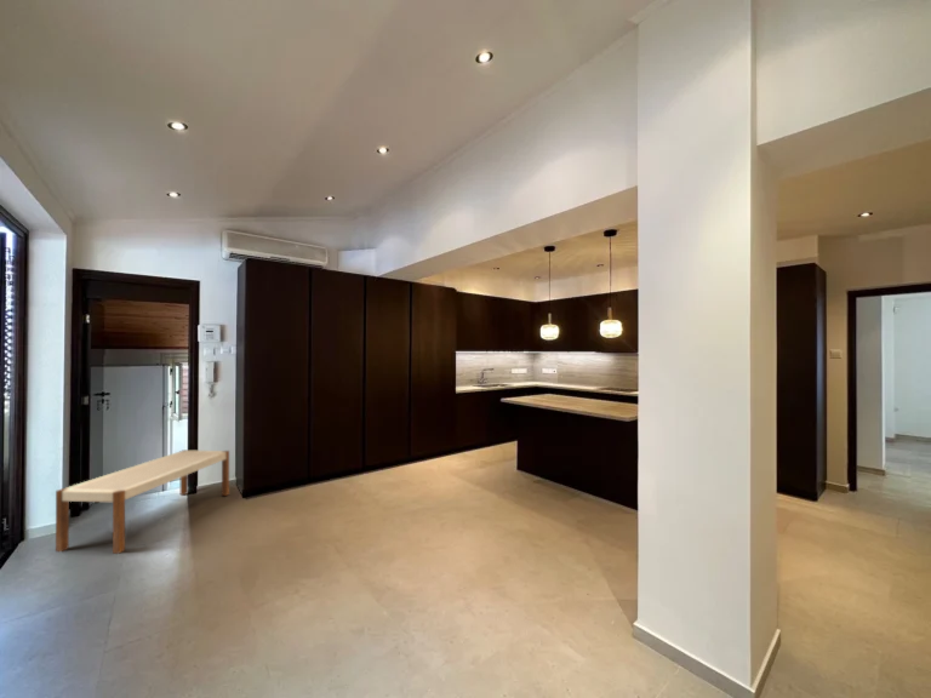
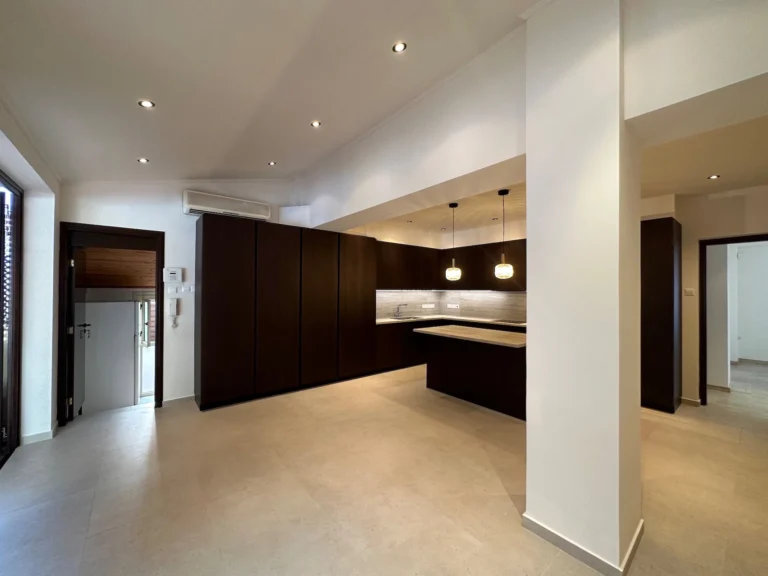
- bench (154, 487)
